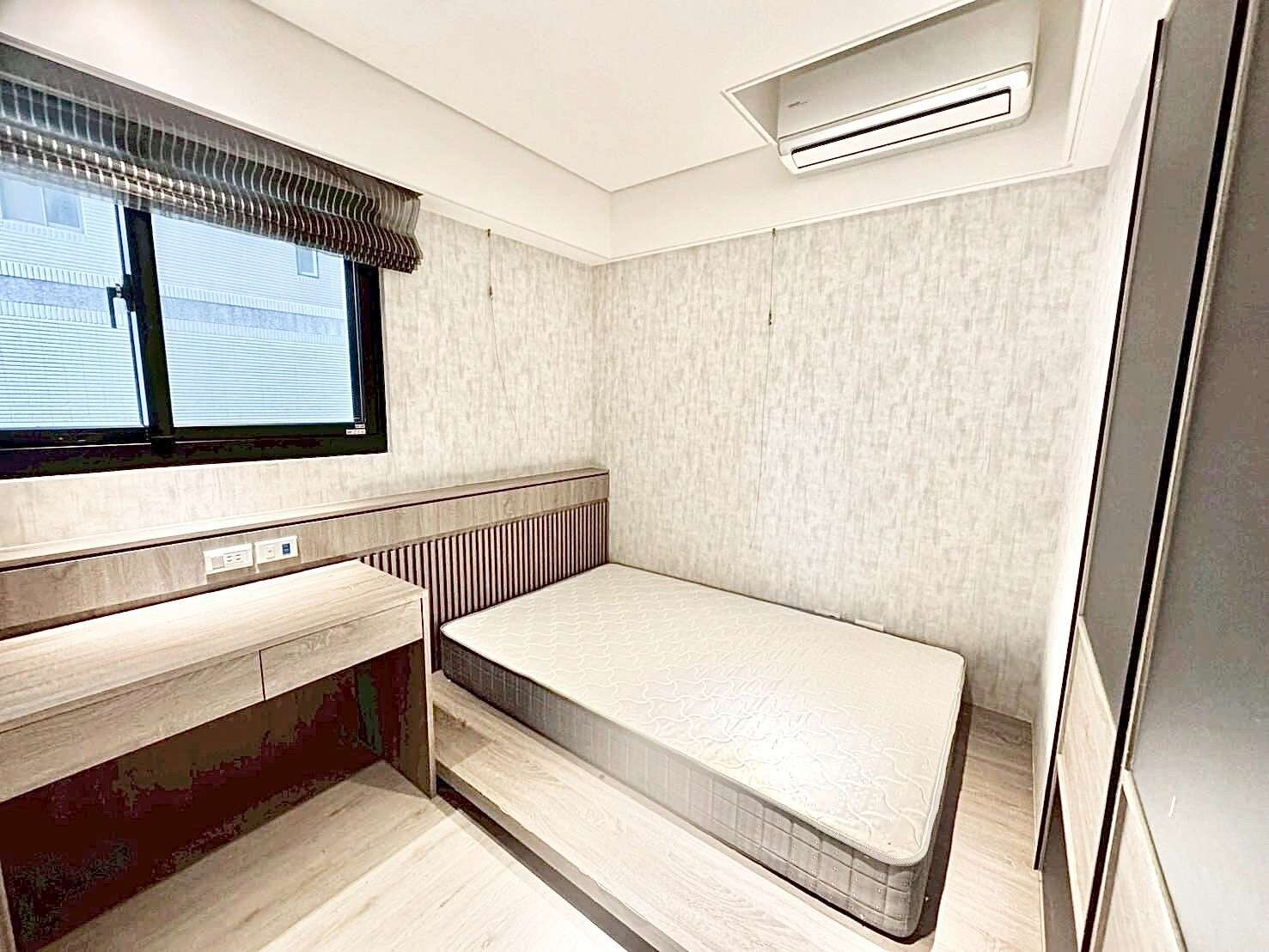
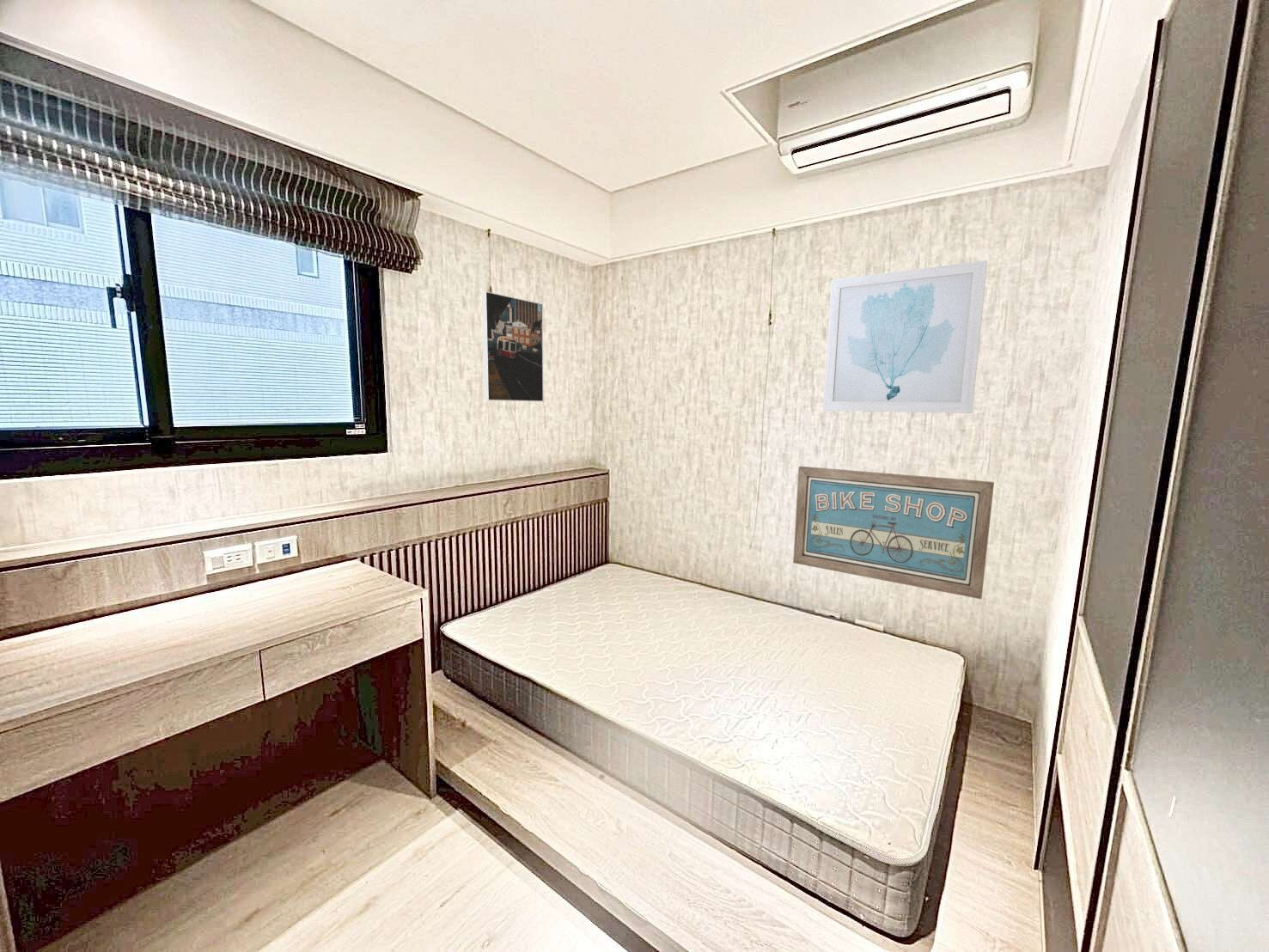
+ wall art (897, 342)
+ wall art (882, 527)
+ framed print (514, 350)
